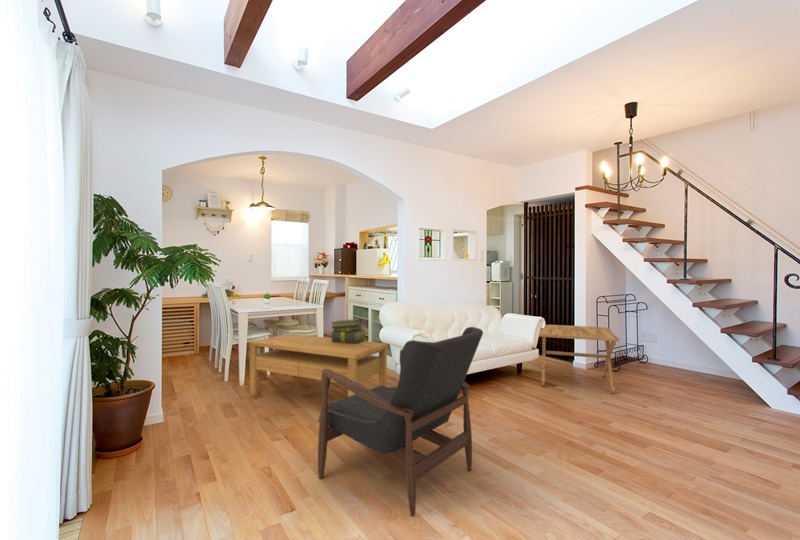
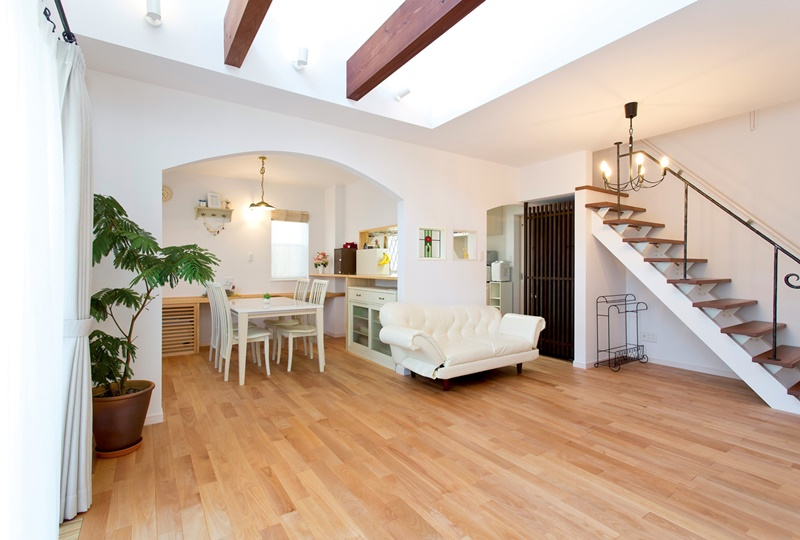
- side table (575, 355)
- armchair (402, 400)
- coffee table (317, 369)
- stack of books (347, 330)
